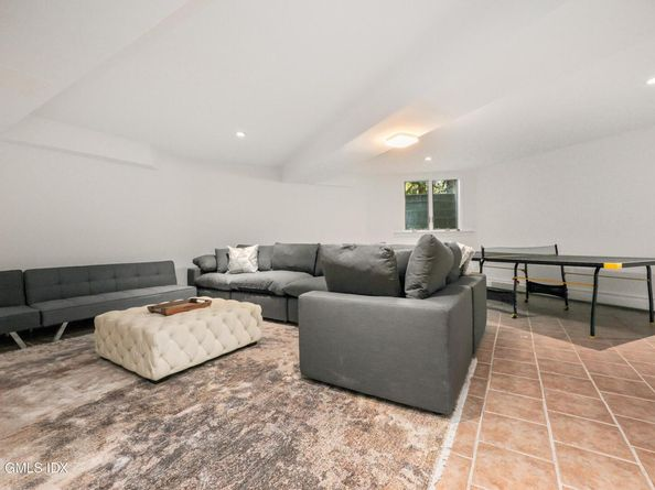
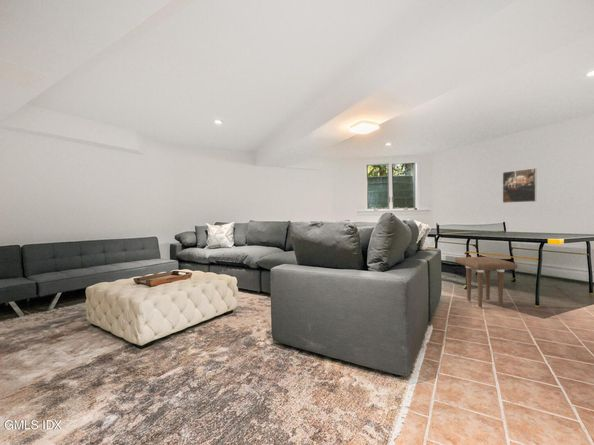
+ side table (485, 282)
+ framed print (518, 186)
